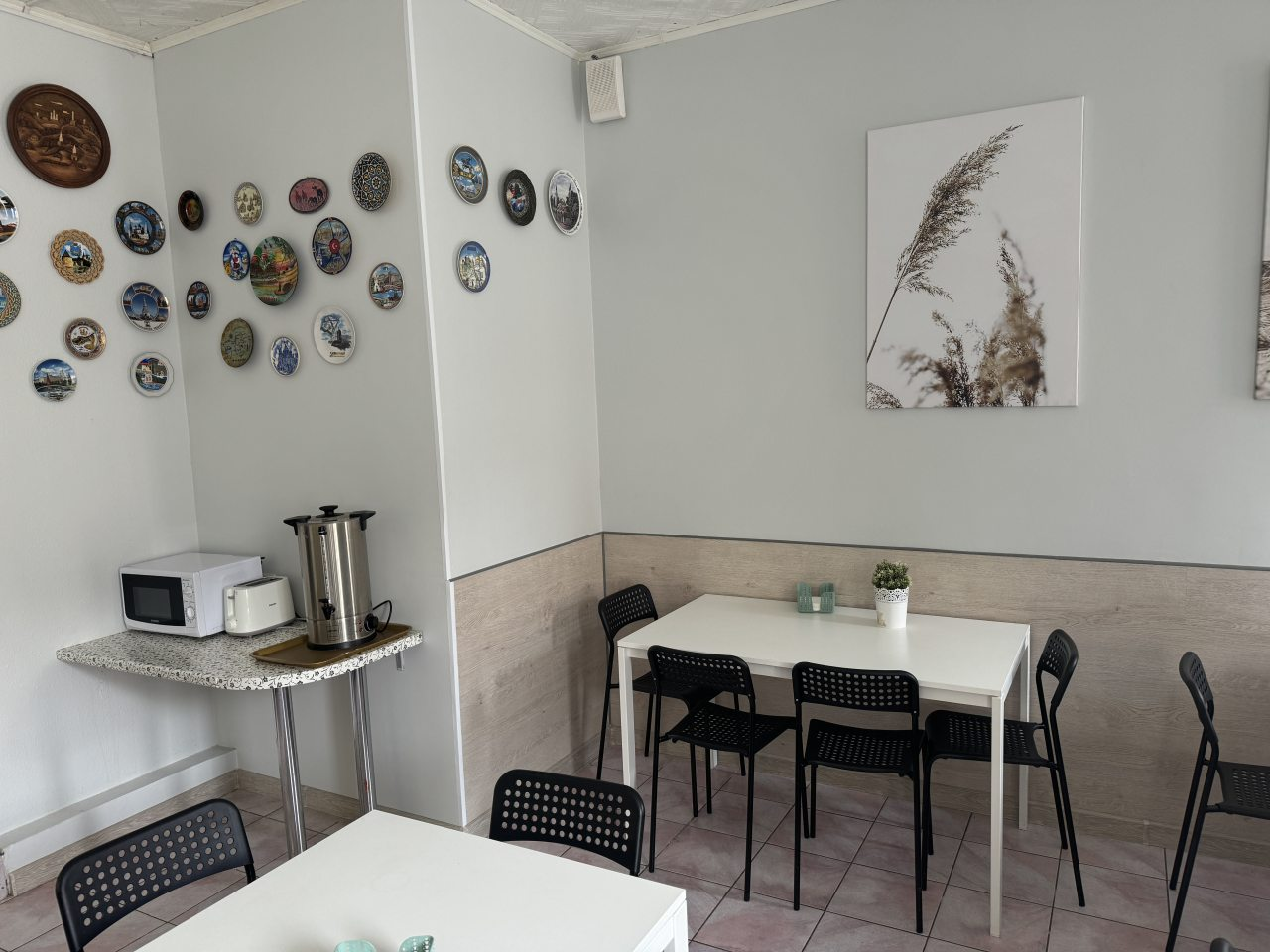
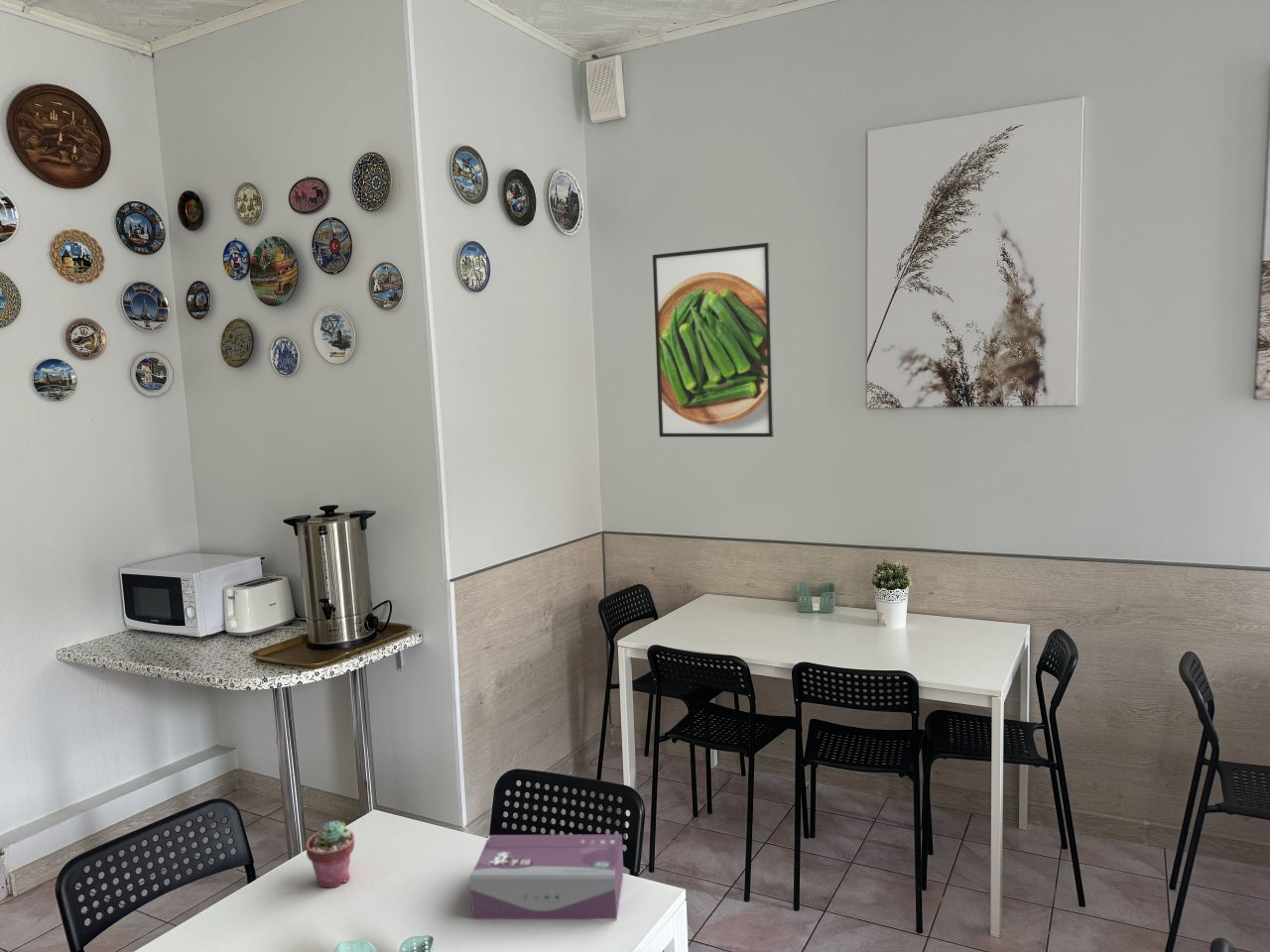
+ tissue box (550, 874)
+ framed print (711, 344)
+ potted succulent (330, 851)
